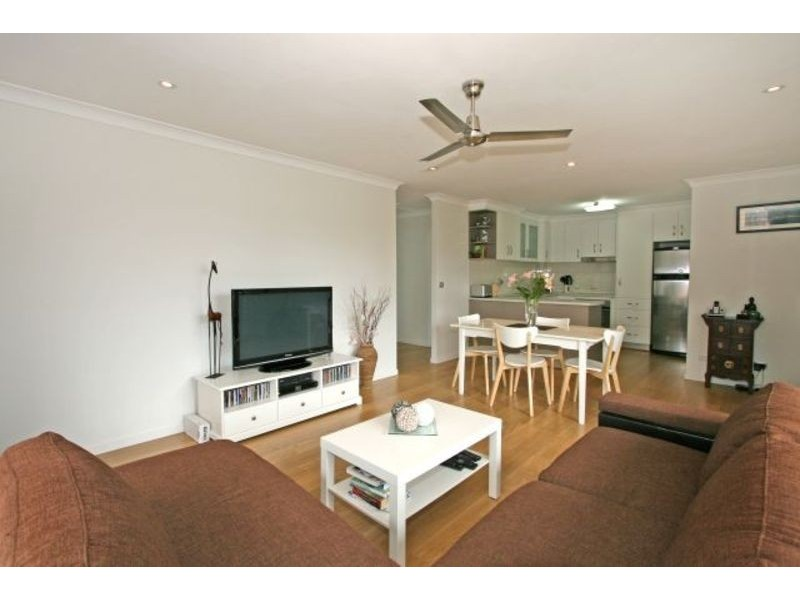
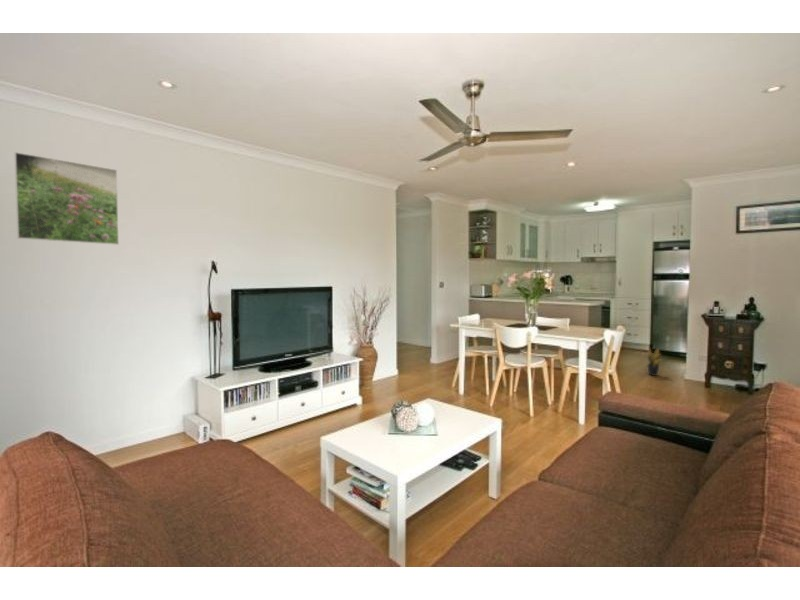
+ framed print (70, 202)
+ potted plant (654, 360)
